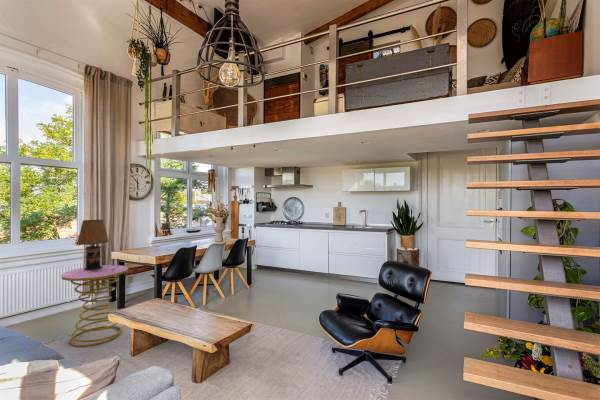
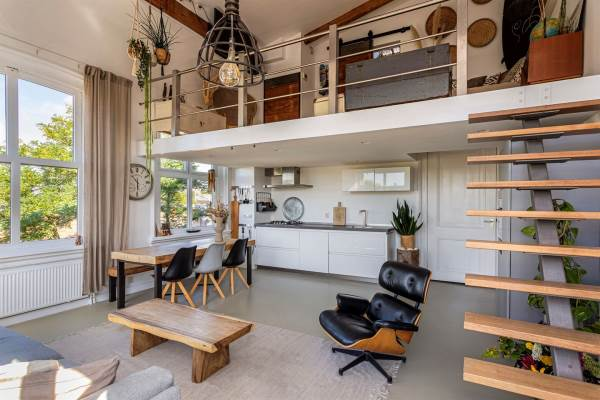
- side table (96, 301)
- table lamp (99, 243)
